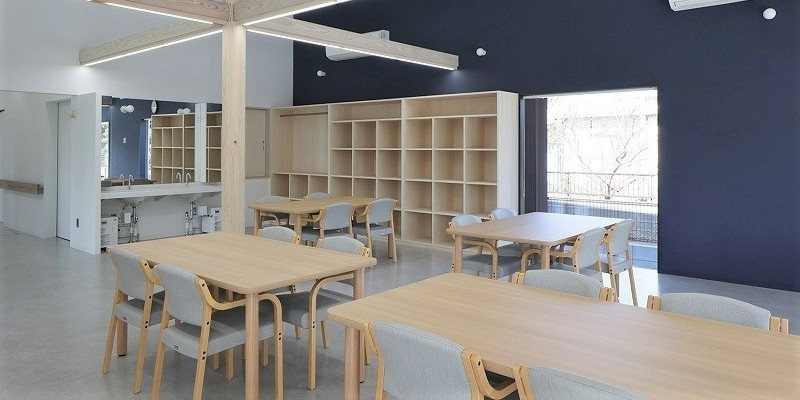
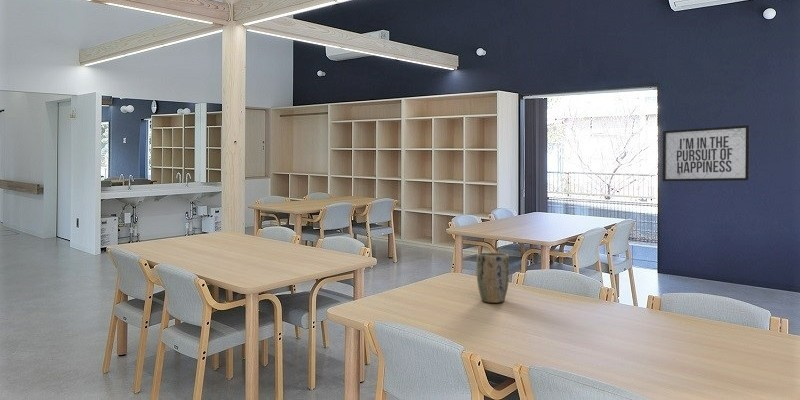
+ mirror (704, 154)
+ plant pot (492, 277)
